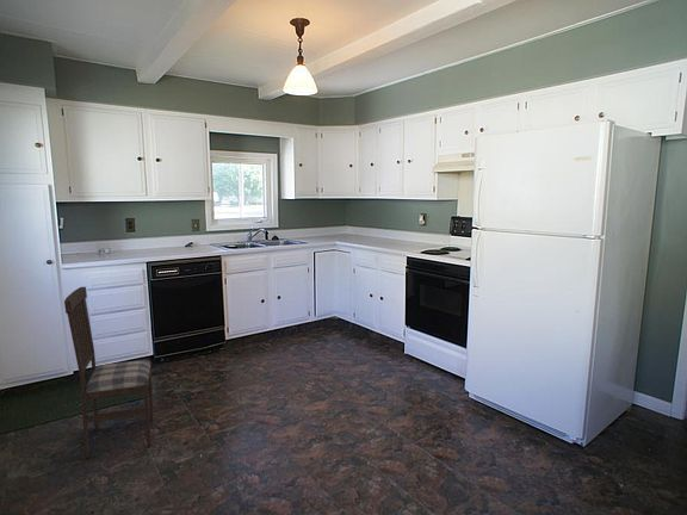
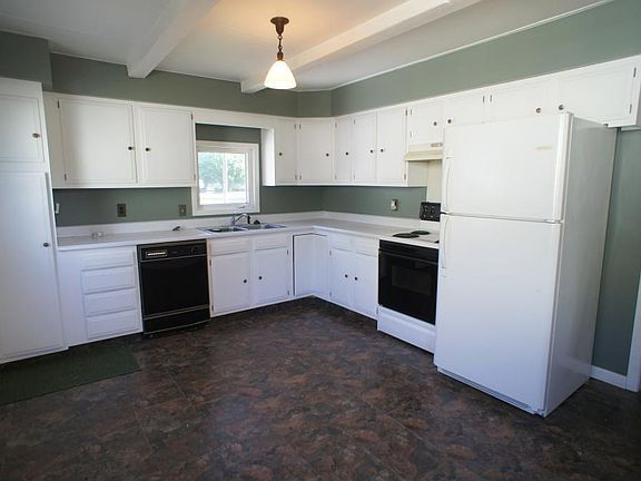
- dining chair (113, 366)
